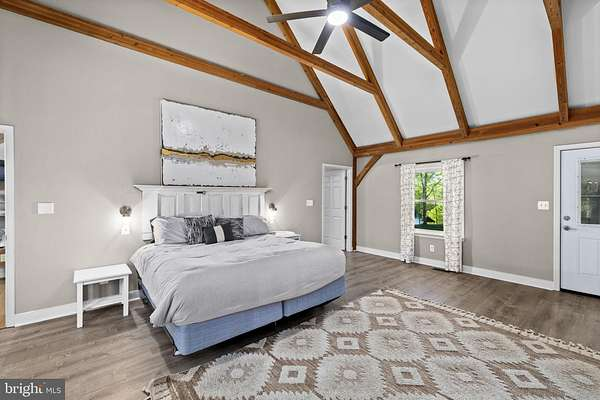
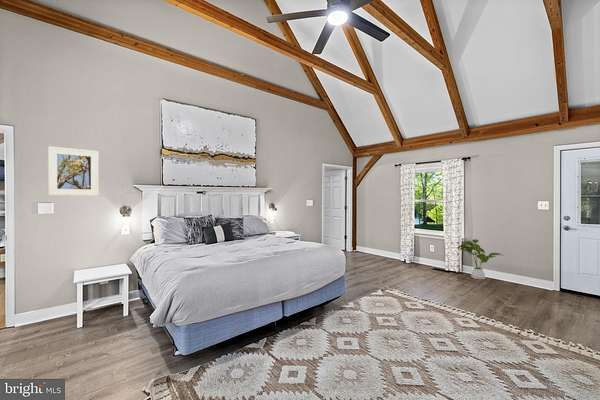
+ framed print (74, 172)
+ house plant (476, 259)
